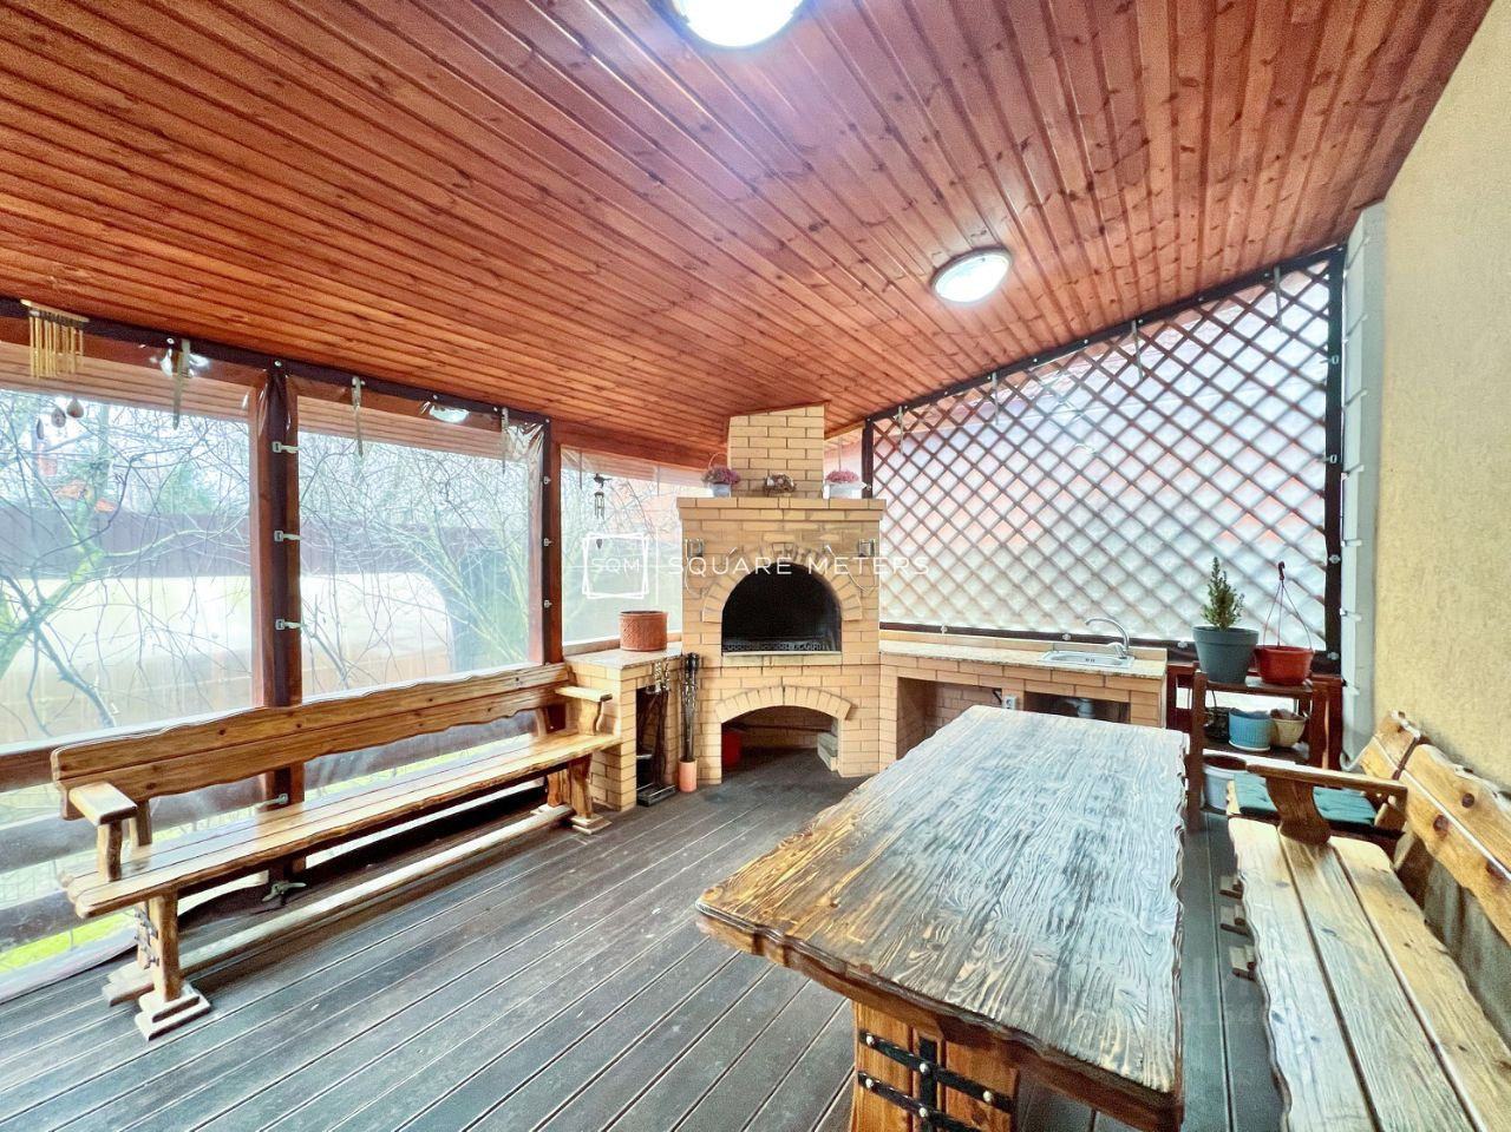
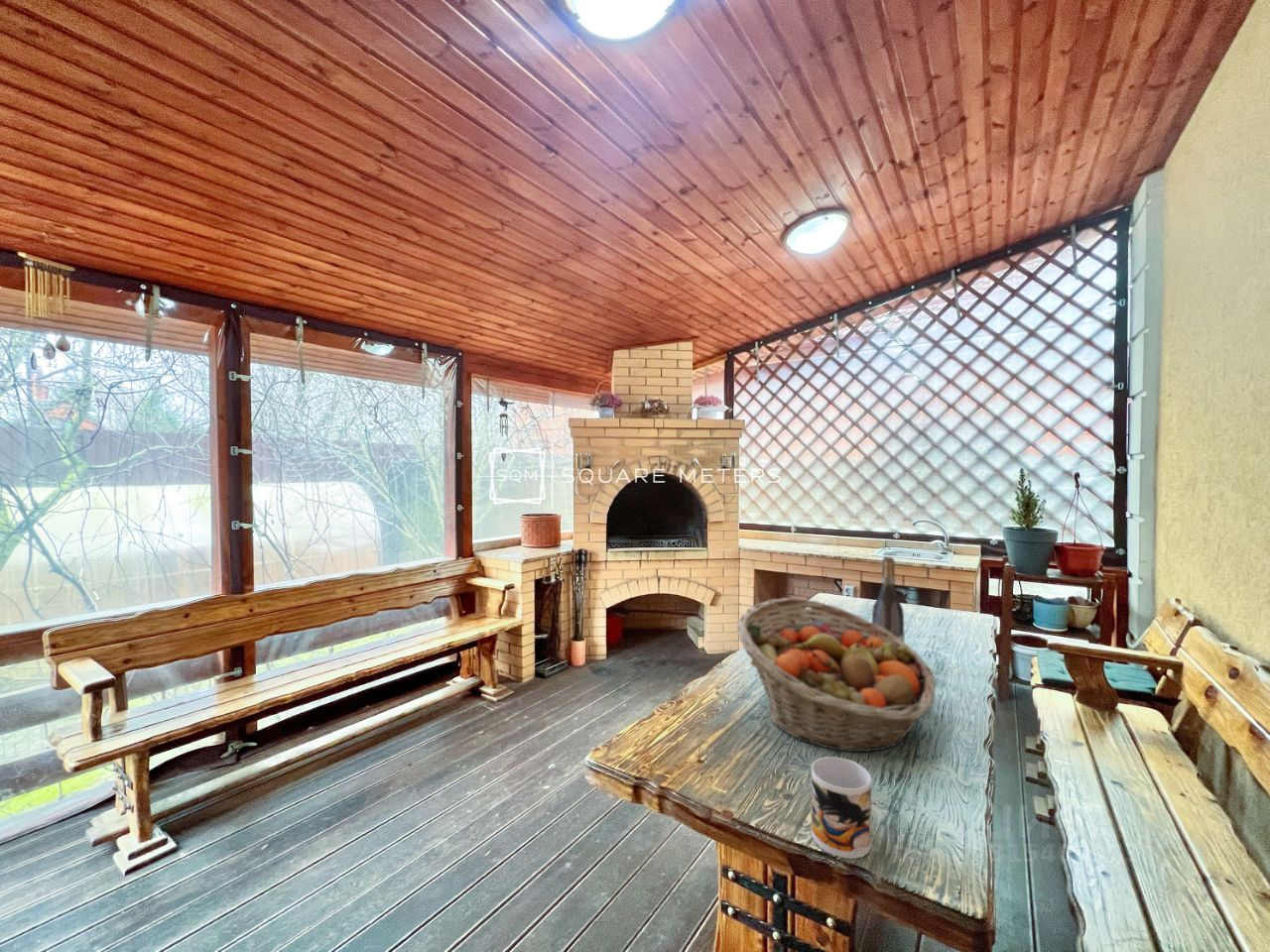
+ fruit basket (832, 664)
+ wine bottle (887, 611)
+ mug (843, 798)
